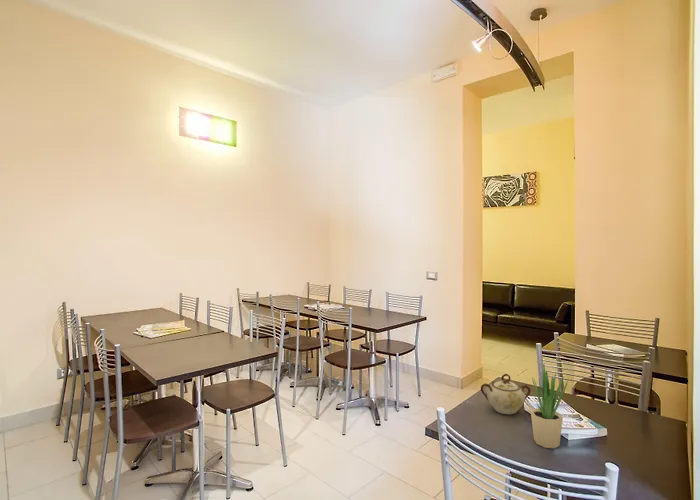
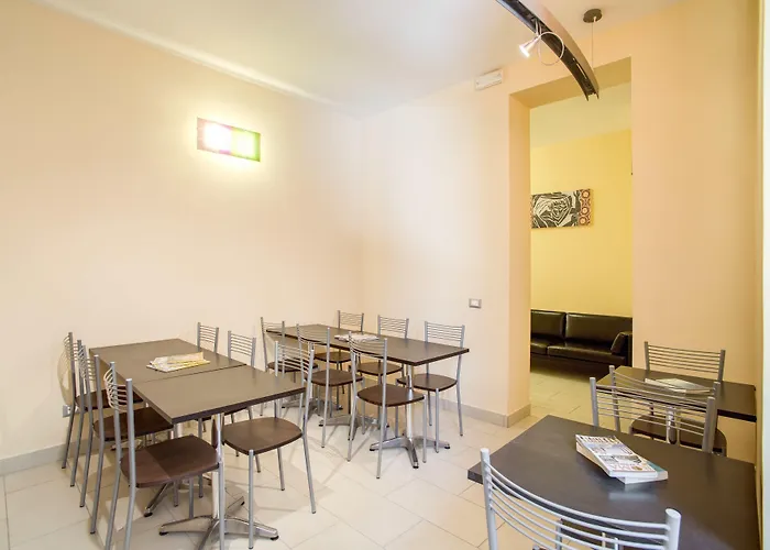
- sugar bowl (505, 392)
- potted plant (549, 403)
